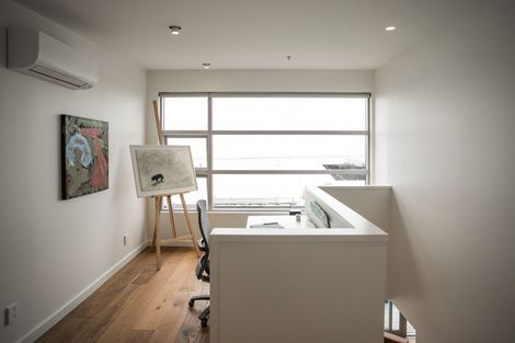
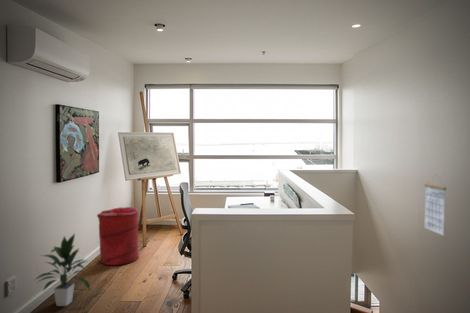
+ indoor plant (65, 270)
+ calendar (434, 203)
+ laundry hamper (118, 234)
